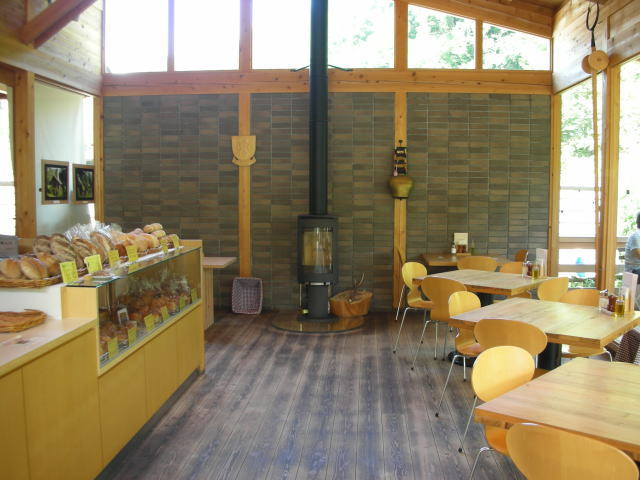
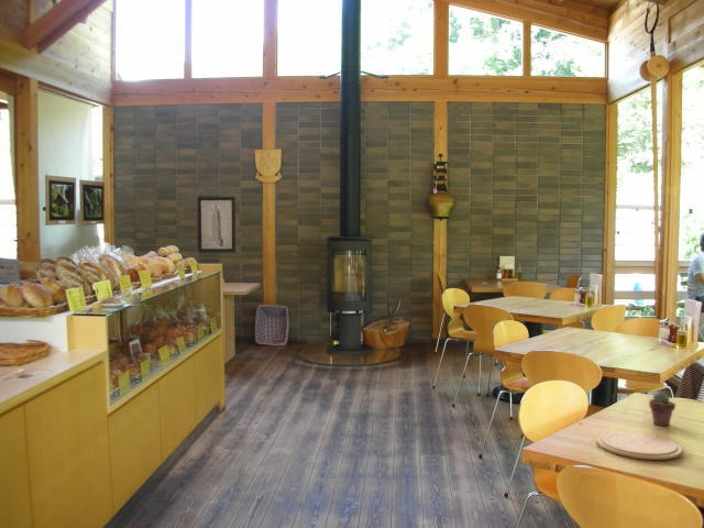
+ wall art (216, 224)
+ plate (638, 444)
+ potted succulent (661, 407)
